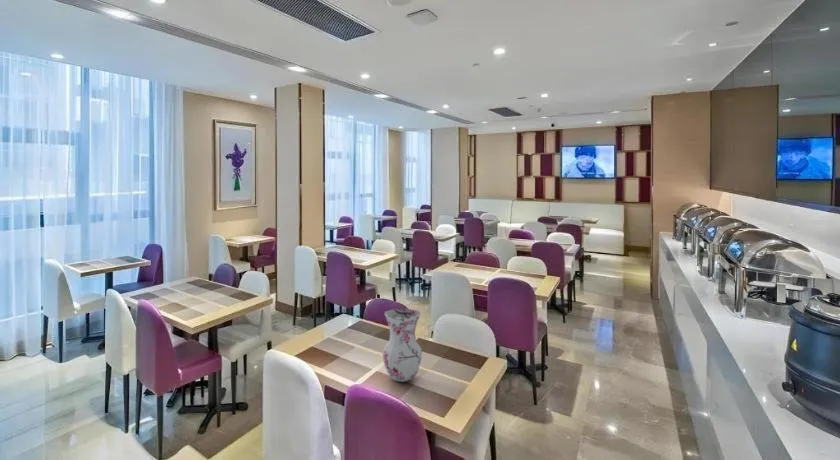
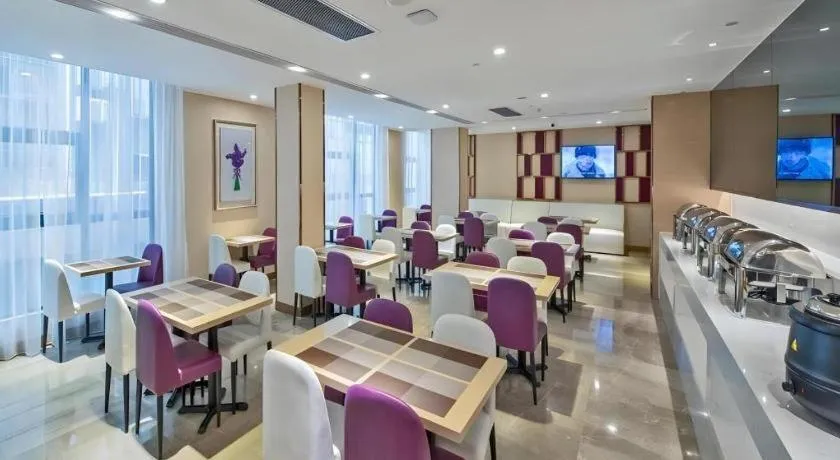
- vase (402, 345)
